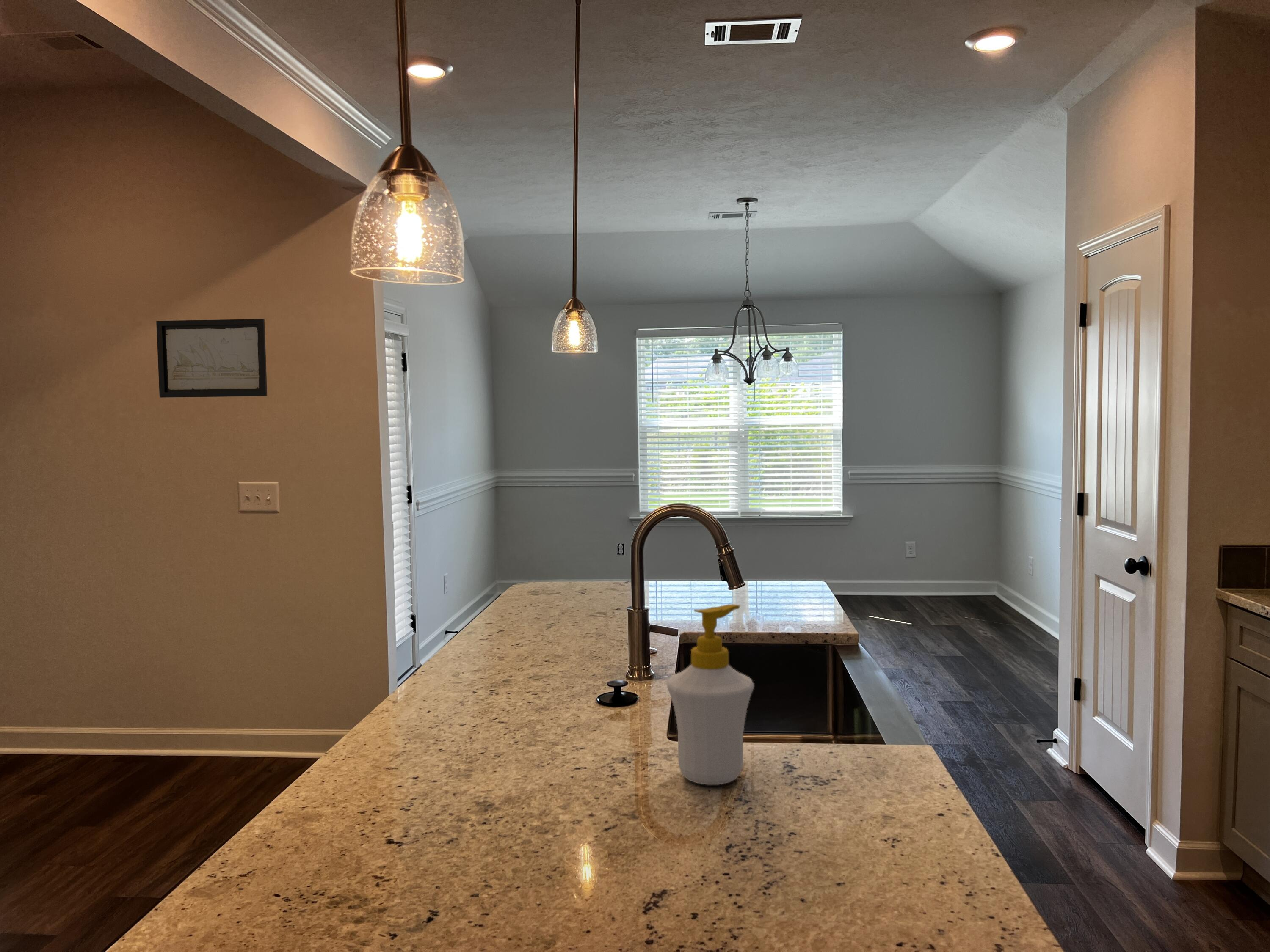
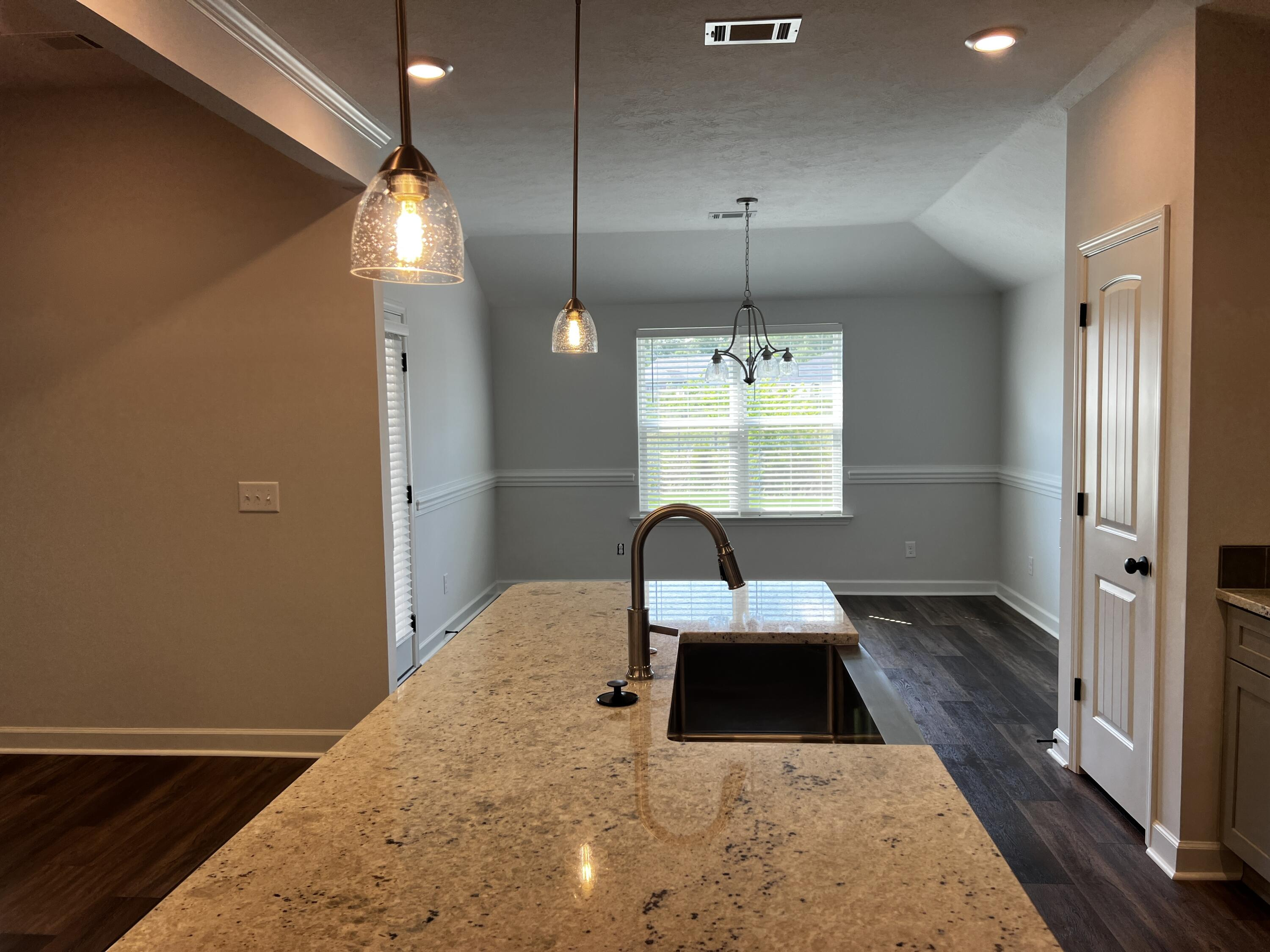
- soap bottle (710, 692)
- wall art (212, 358)
